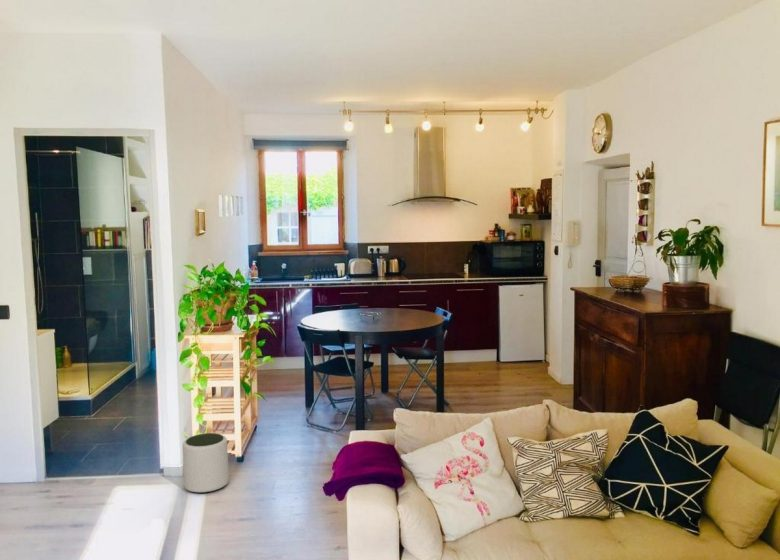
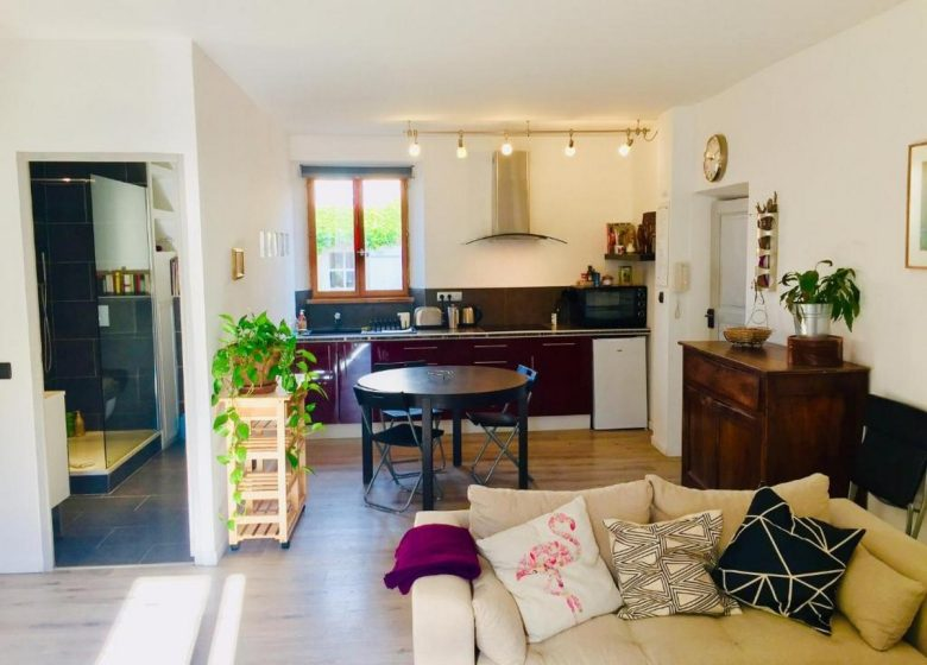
- plant pot (205, 462)
